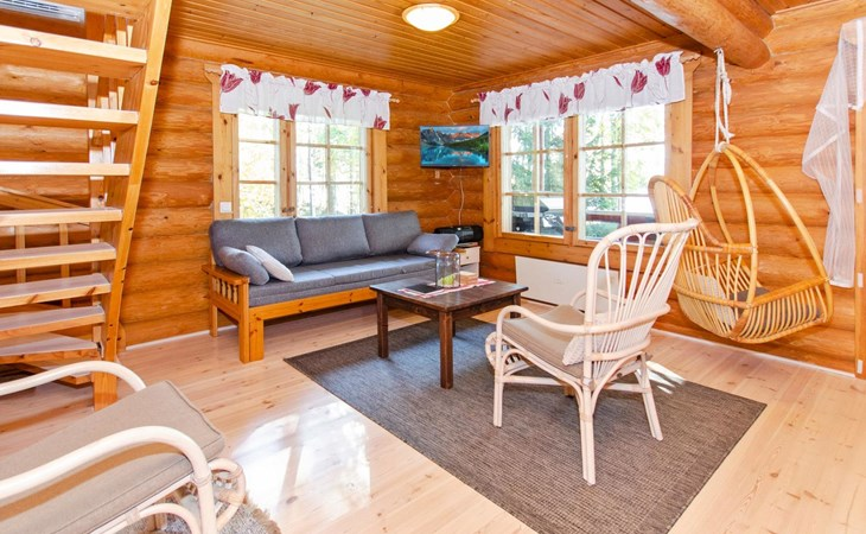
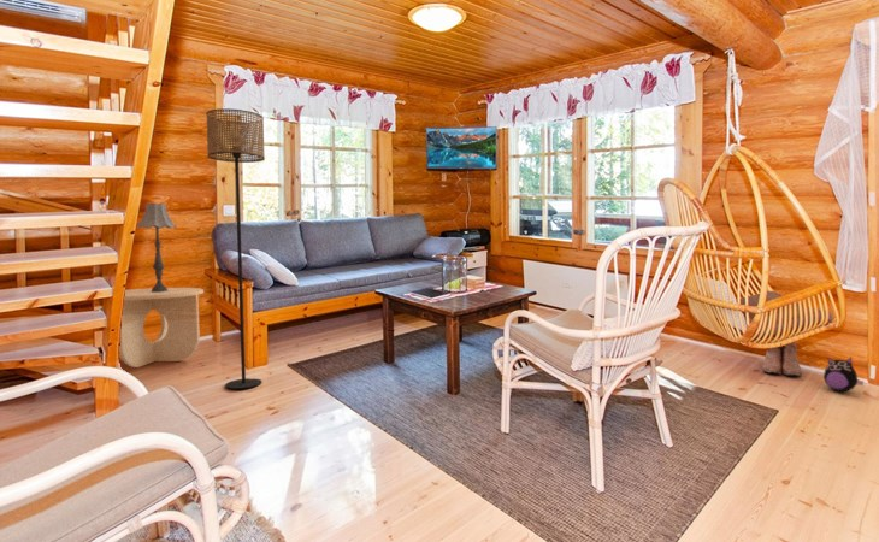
+ plush toy (842, 373)
+ side table (161, 326)
+ table lamp (158, 247)
+ floor lamp (240, 252)
+ boots (783, 346)
